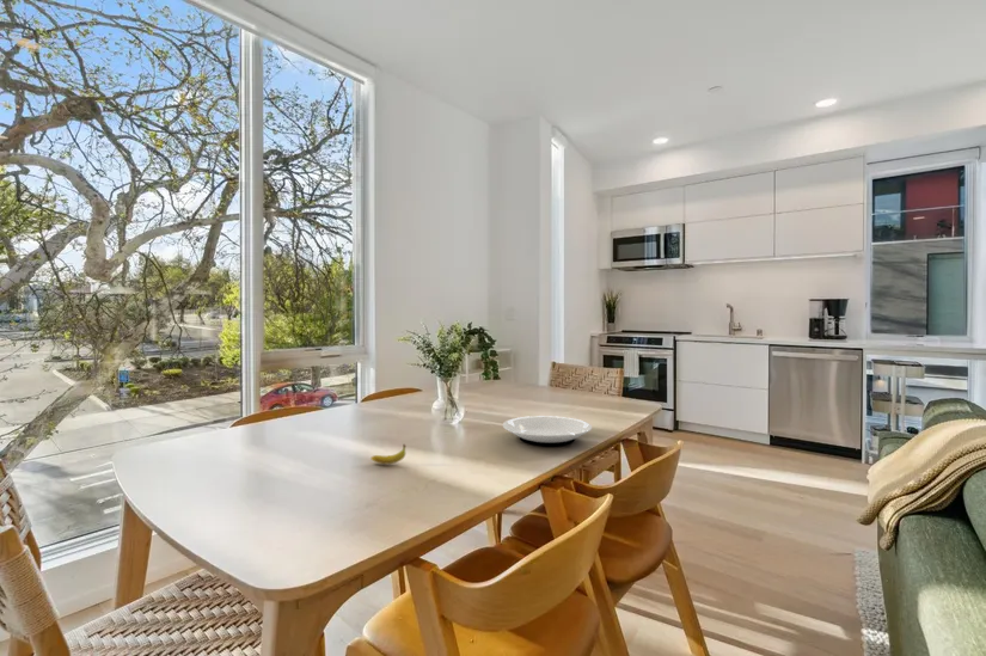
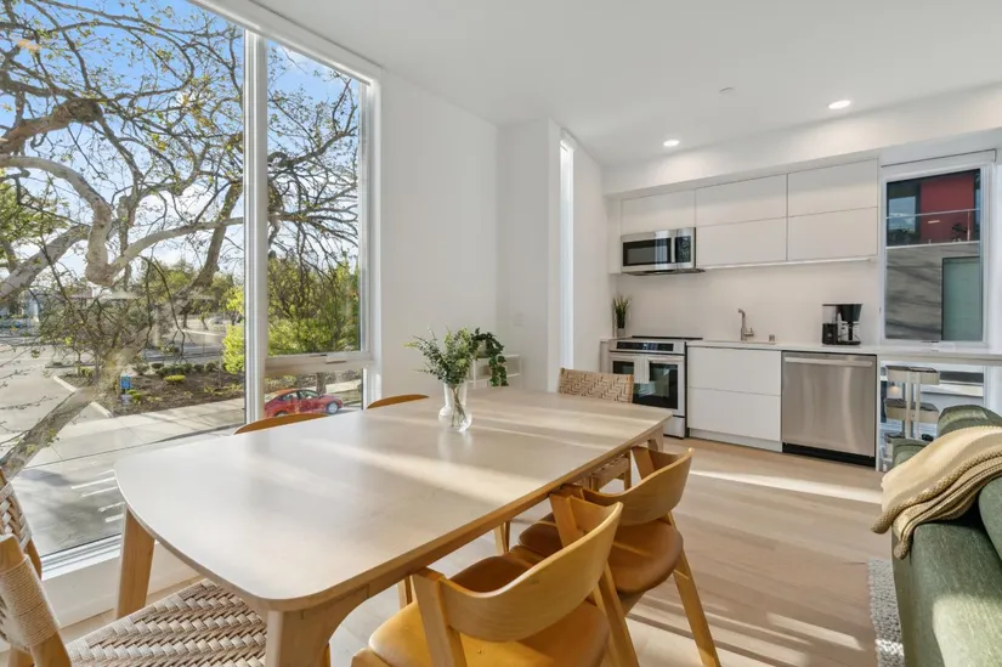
- fruit (388, 455)
- plate (546, 431)
